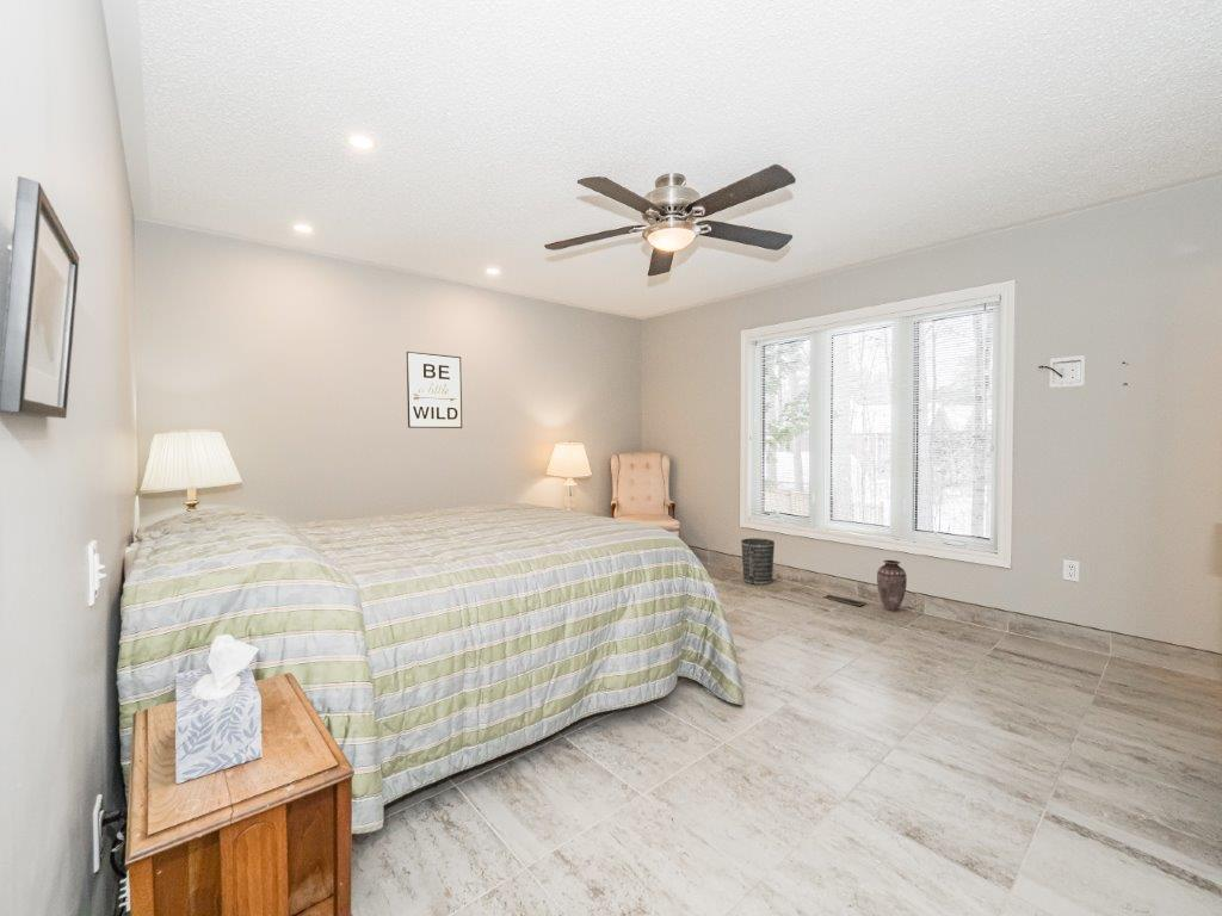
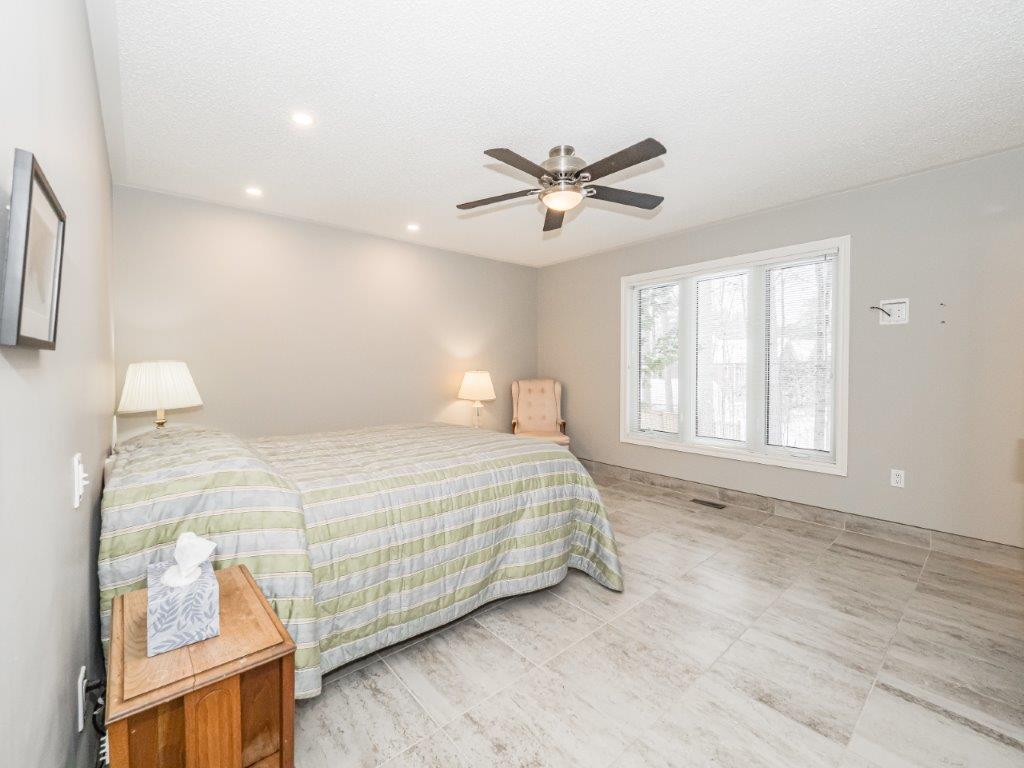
- wastebasket (758, 561)
- vase (891, 584)
- wall art (434, 391)
